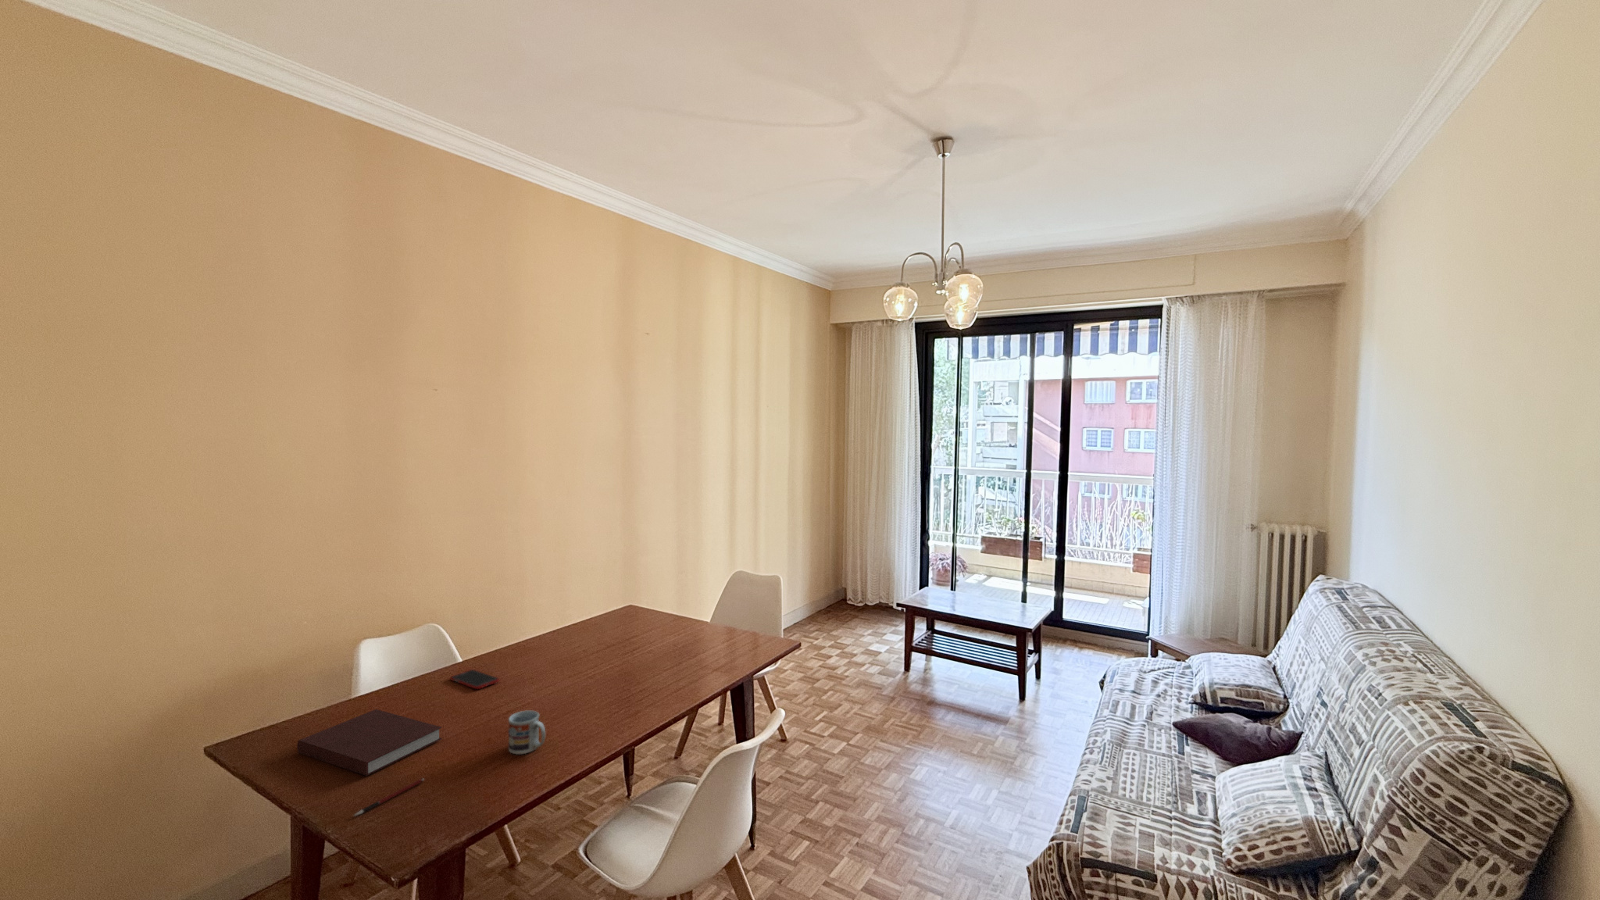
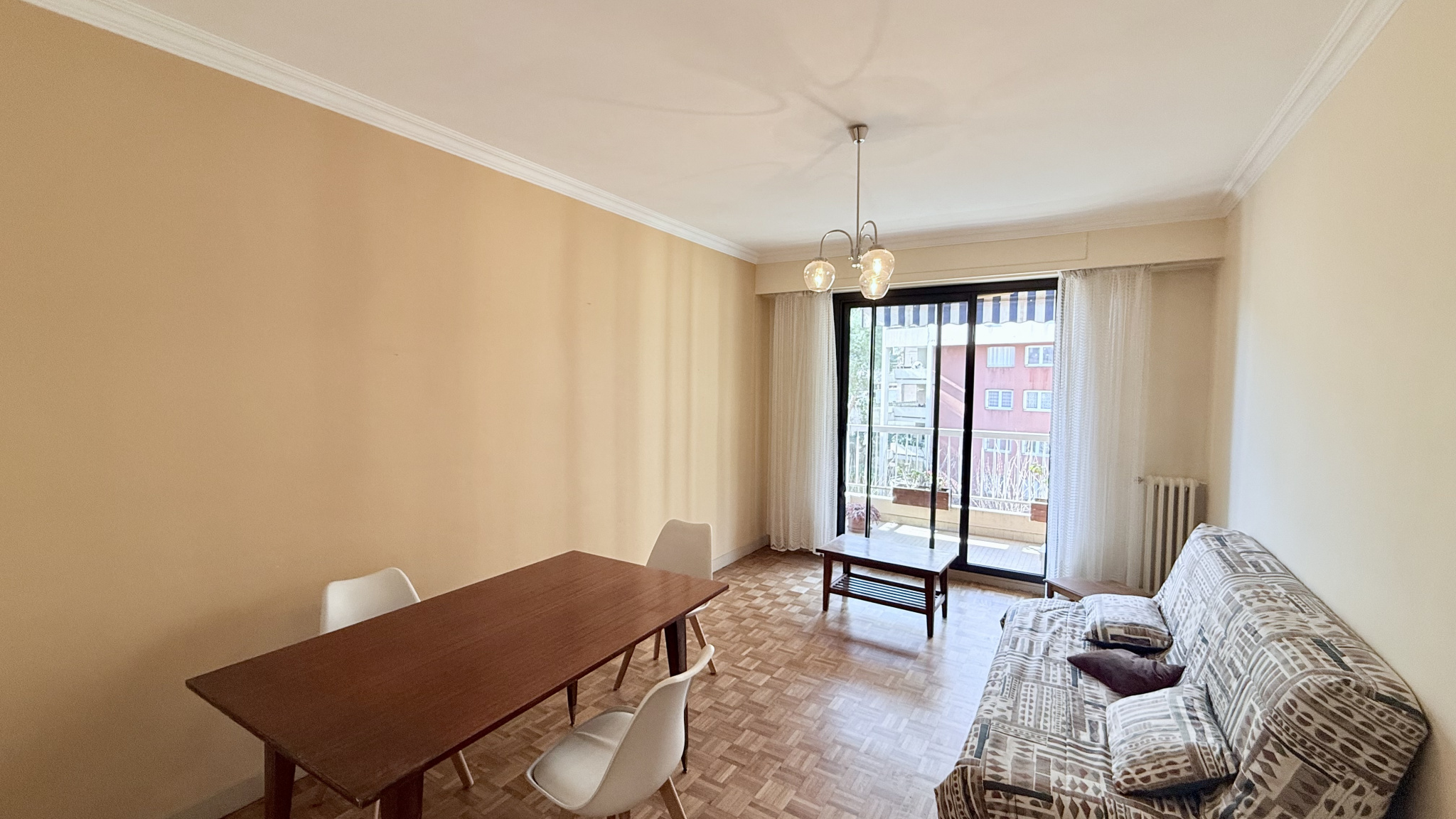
- pen (390, 796)
- cup (529, 732)
- cell phone (475, 679)
- notebook (371, 740)
